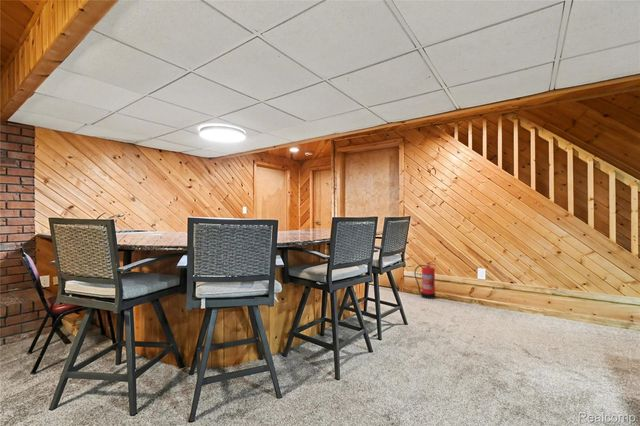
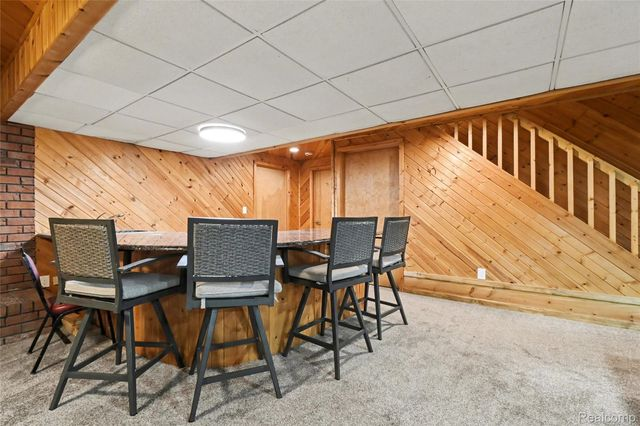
- fire extinguisher (424, 278)
